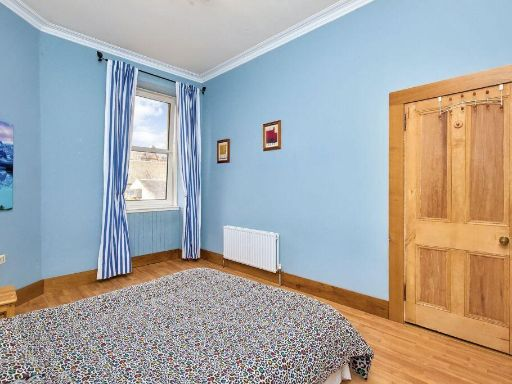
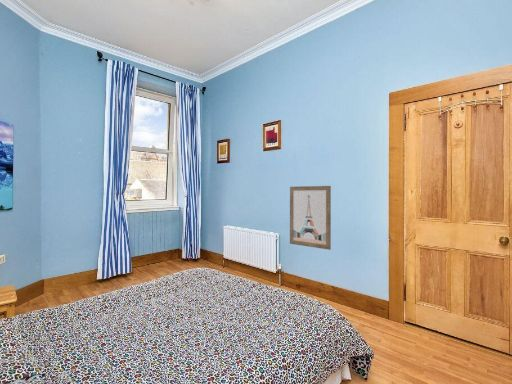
+ wall art (309, 216)
